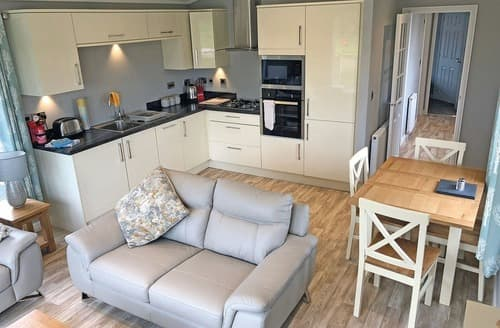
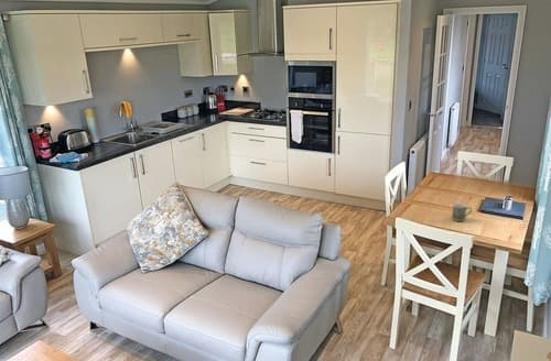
+ mug (462, 212)
